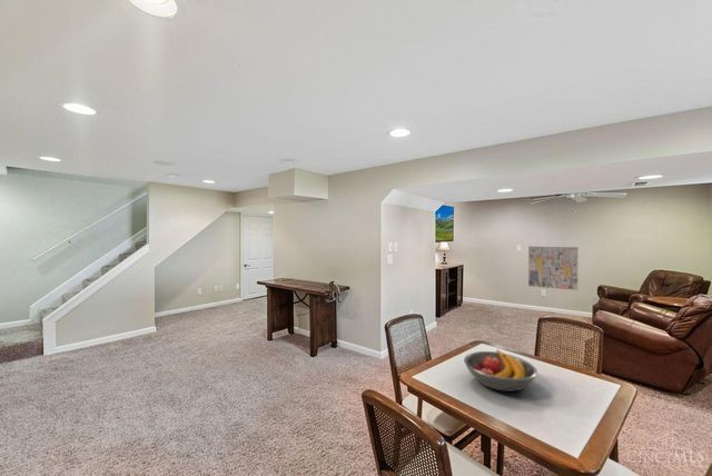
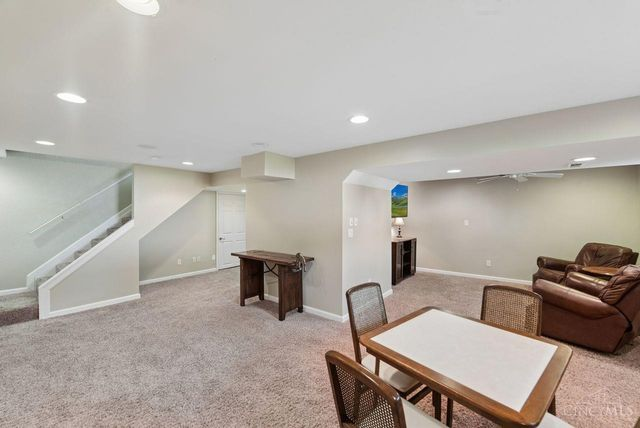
- fruit bowl (498, 370)
- wall art (552, 267)
